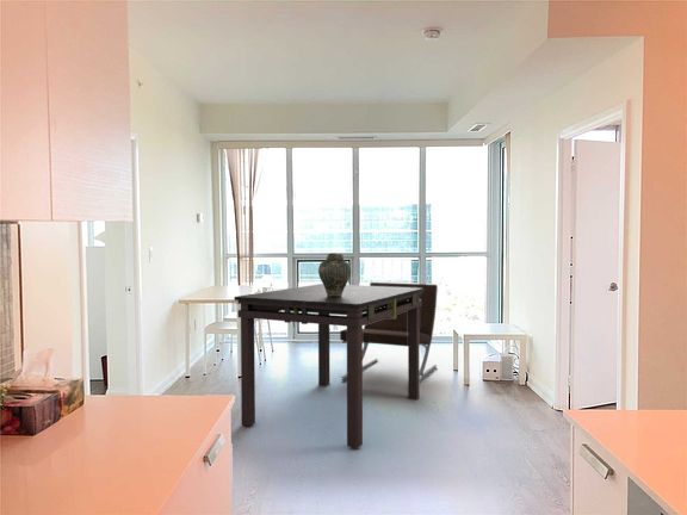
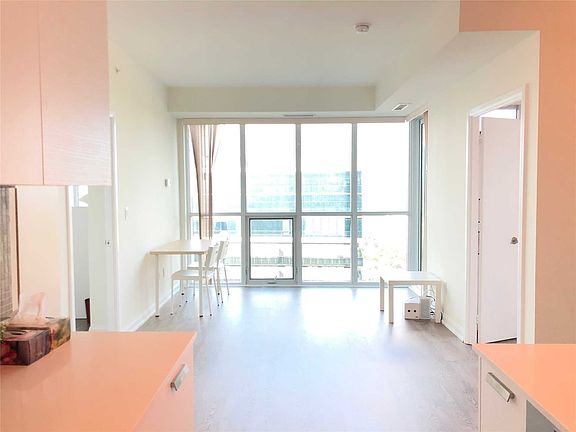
- dining table (328, 350)
- chair (391, 329)
- vase (334, 274)
